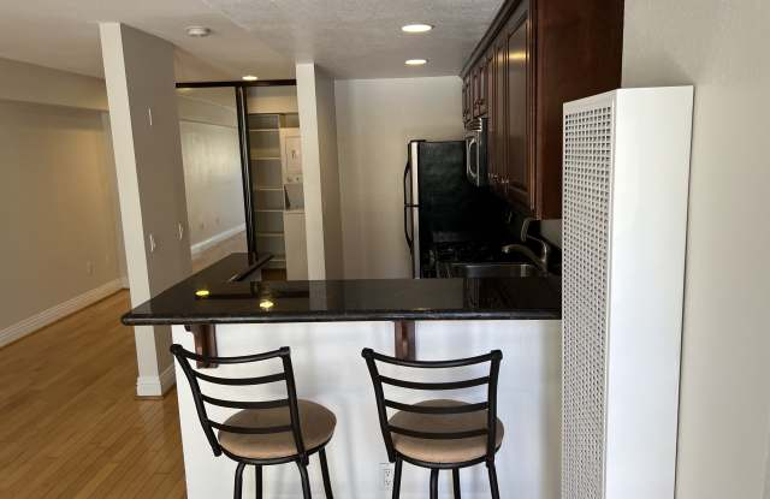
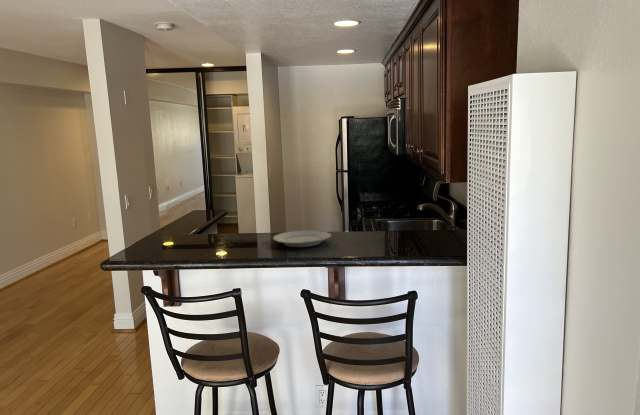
+ plate (302, 239)
